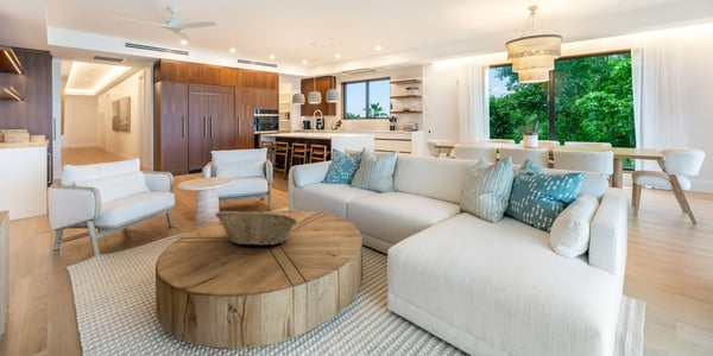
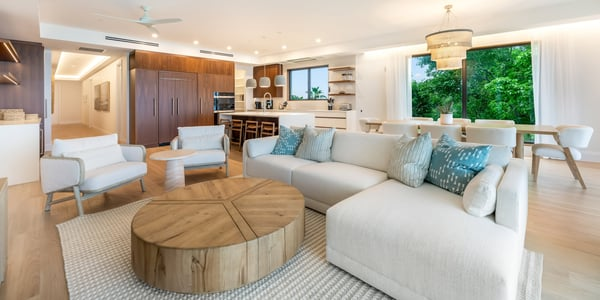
- fruit basket (257, 224)
